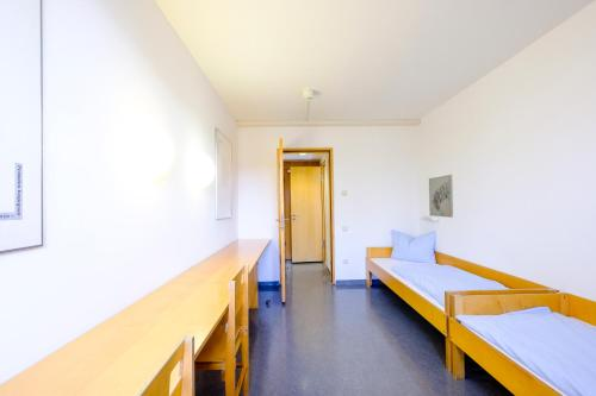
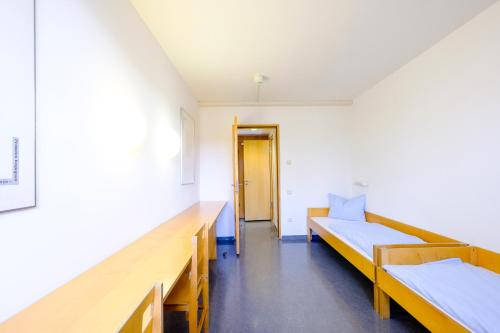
- wall art (440, 196)
